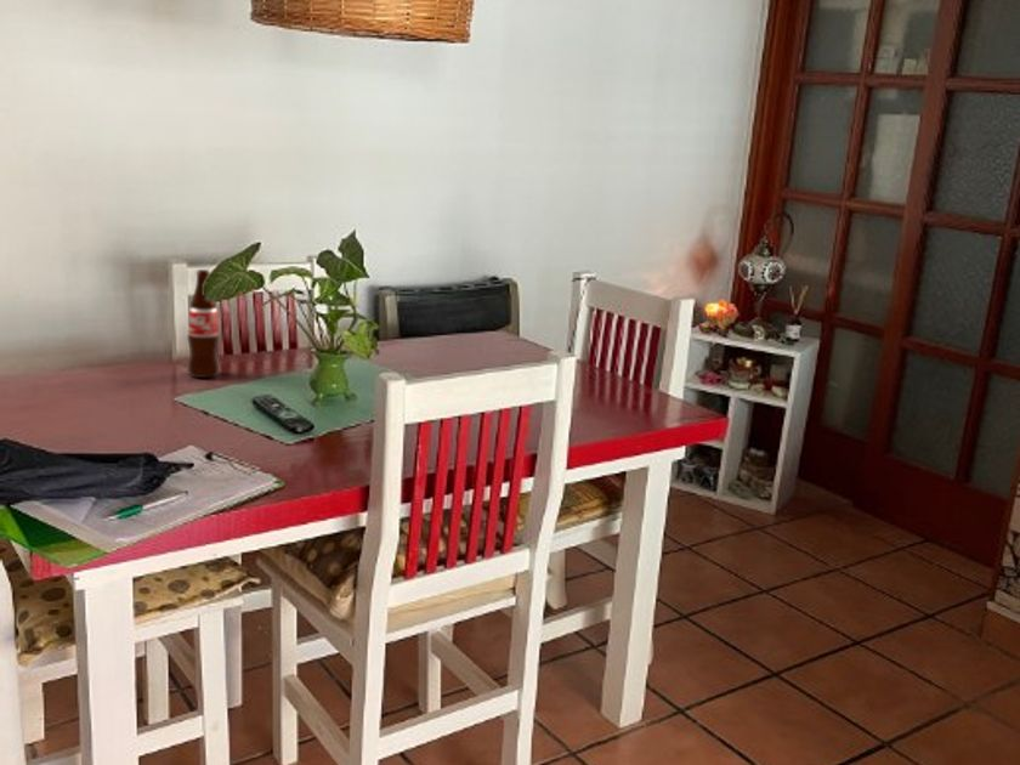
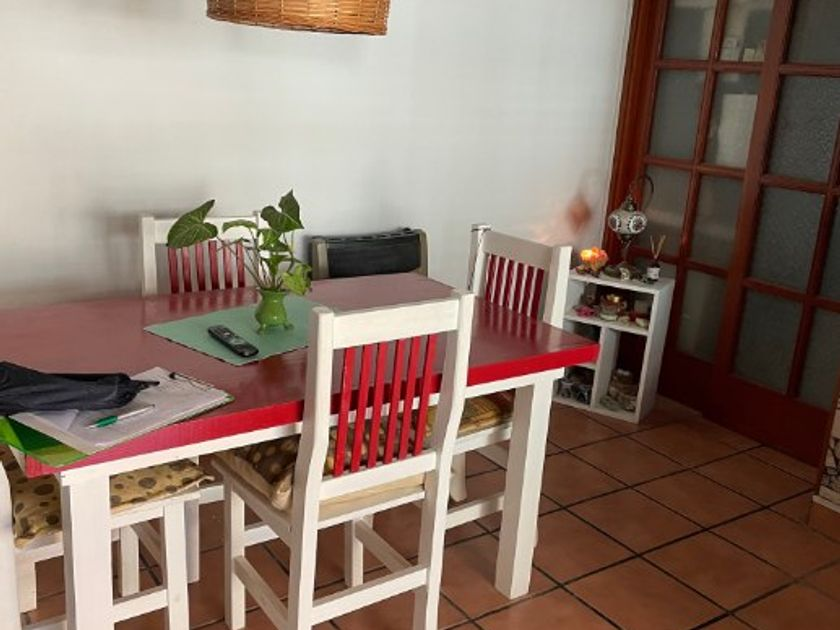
- bottle (203, 323)
